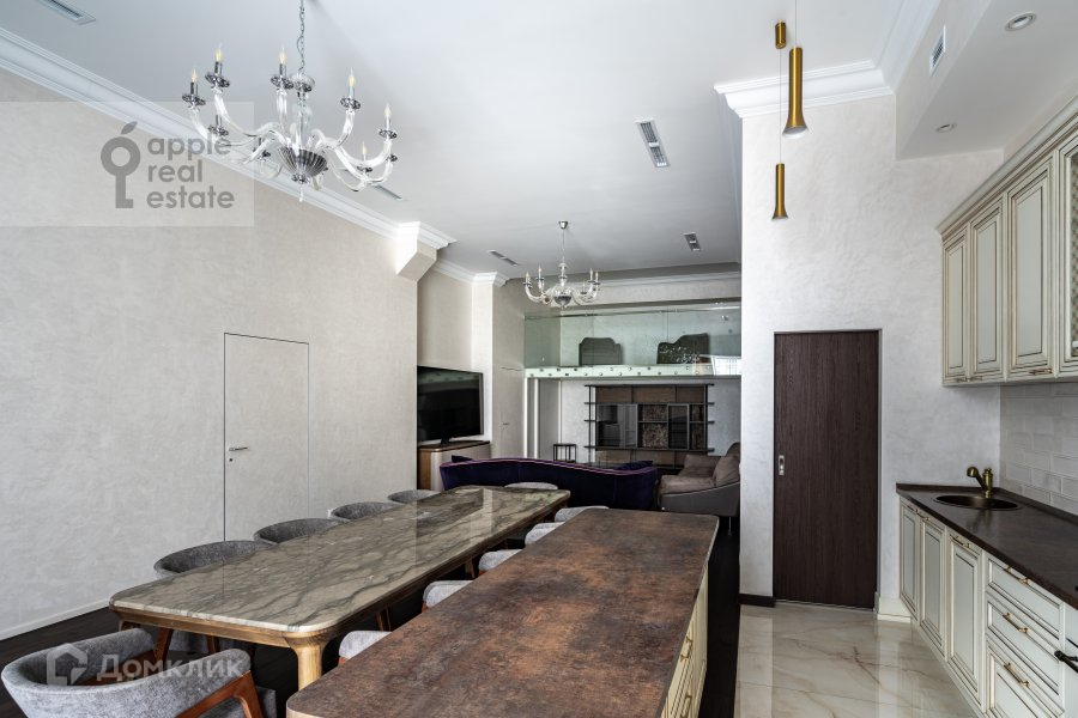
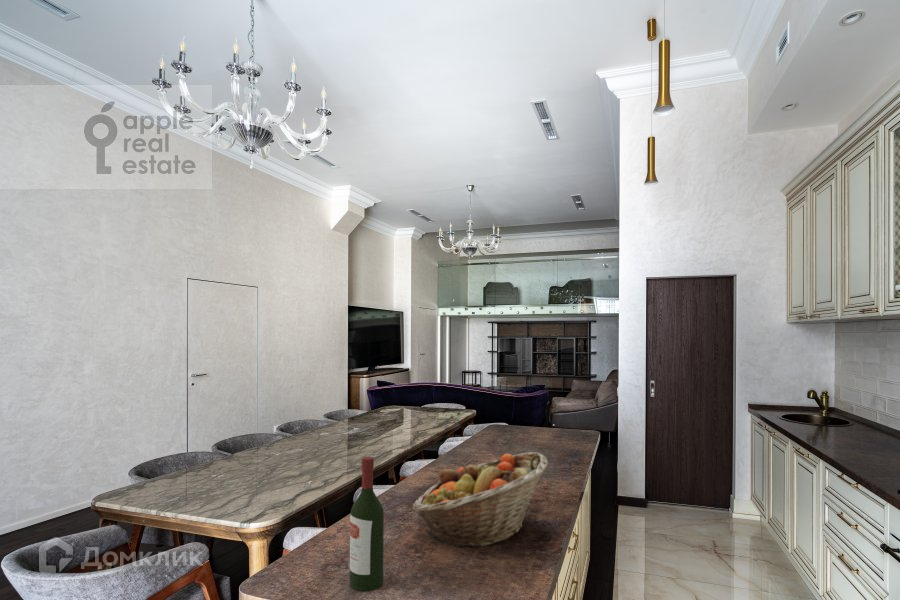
+ wine bottle (367, 520)
+ fruit basket (482, 491)
